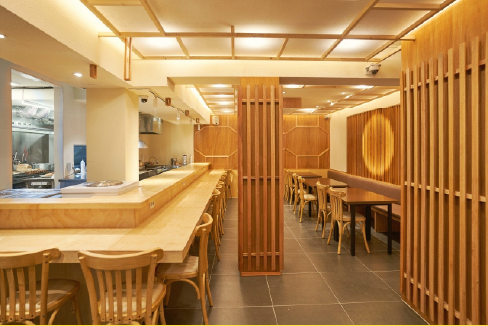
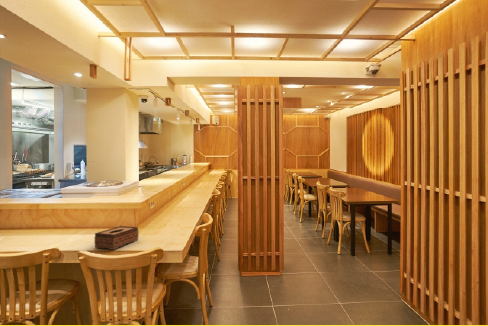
+ tissue box (117, 237)
